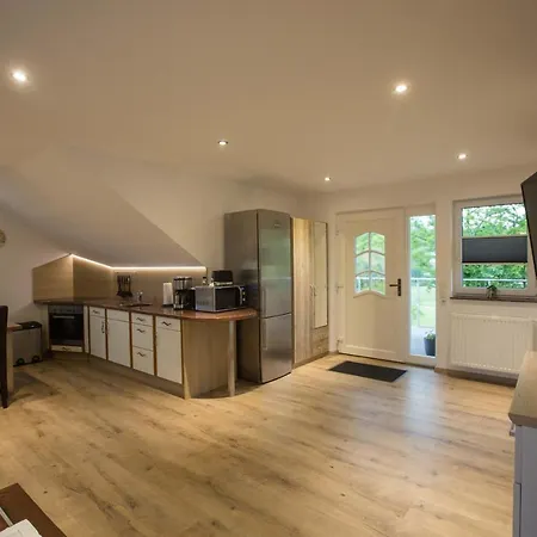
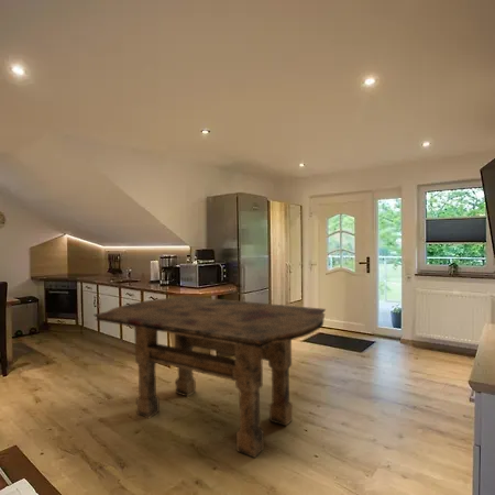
+ dining table (211, 364)
